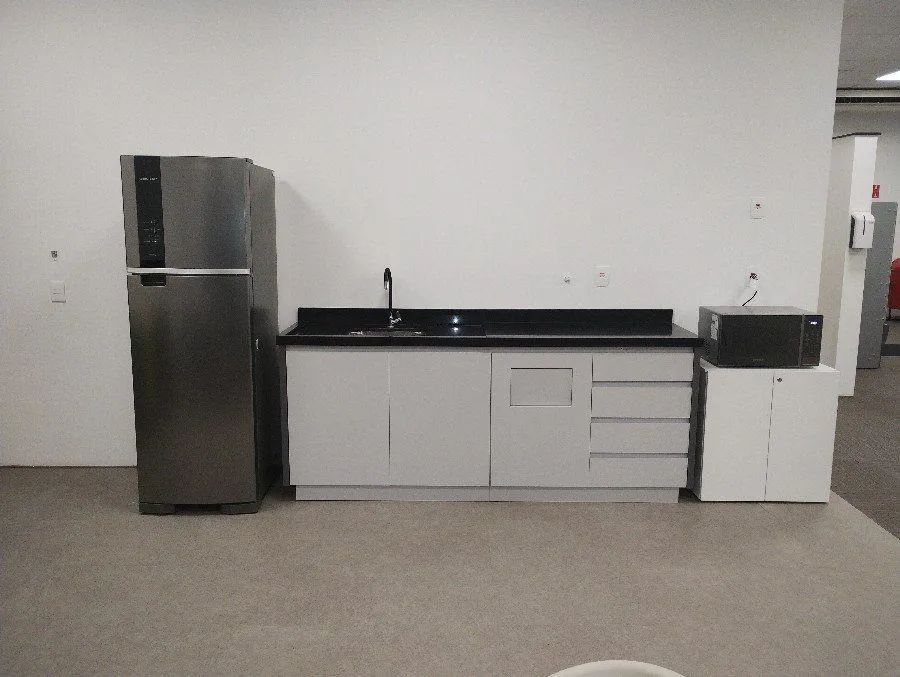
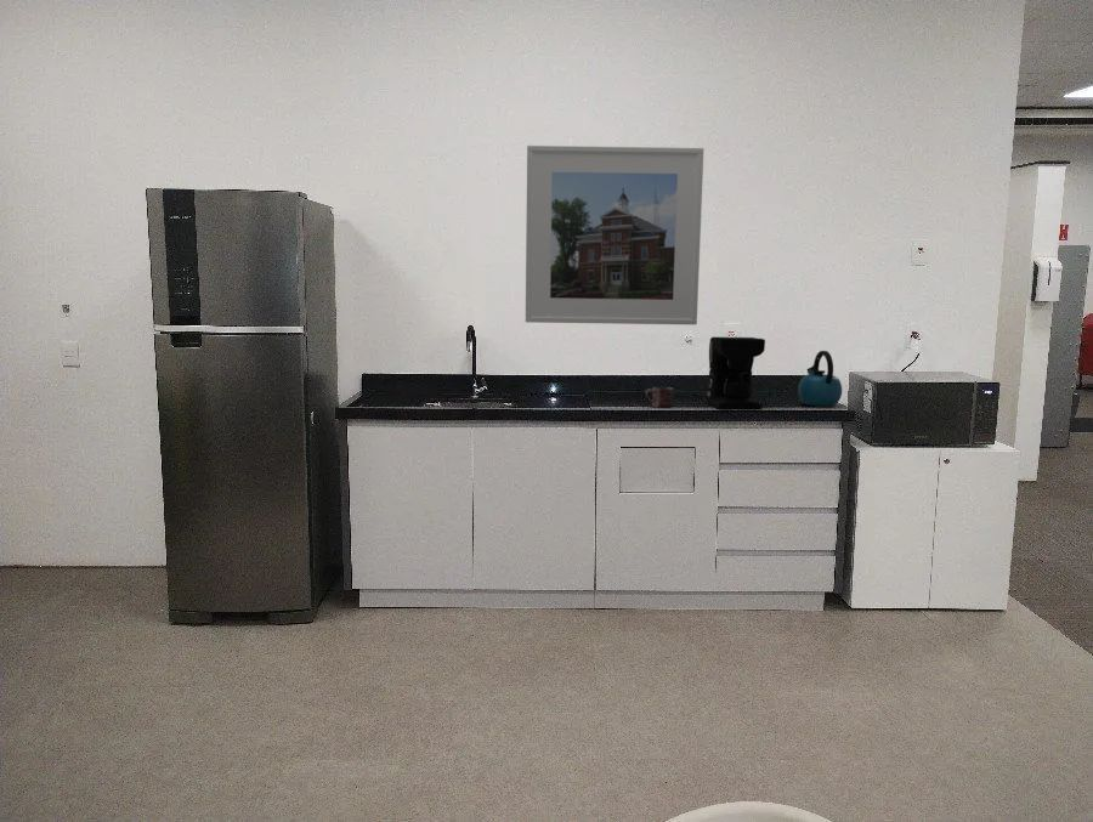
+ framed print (612, 236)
+ mug (658, 396)
+ kettle (819, 376)
+ coffee maker (734, 372)
